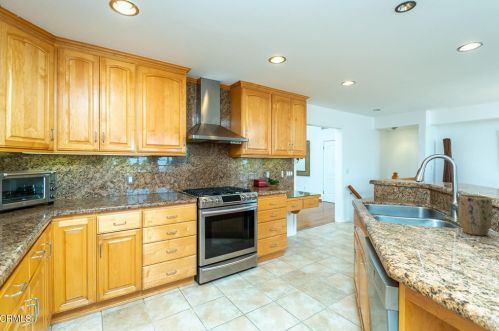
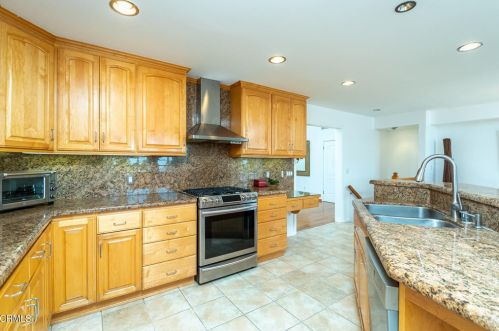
- plant pot (474, 214)
